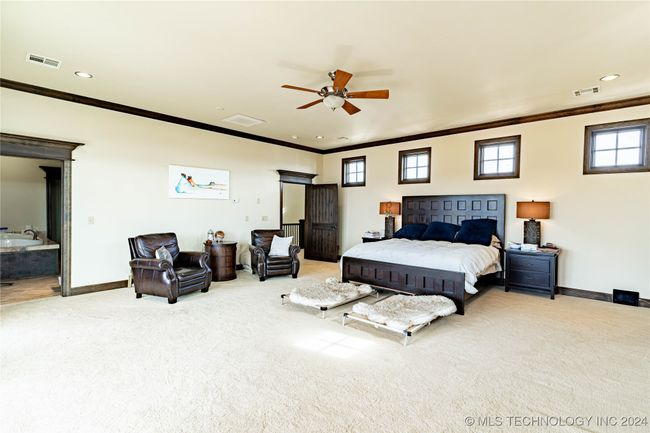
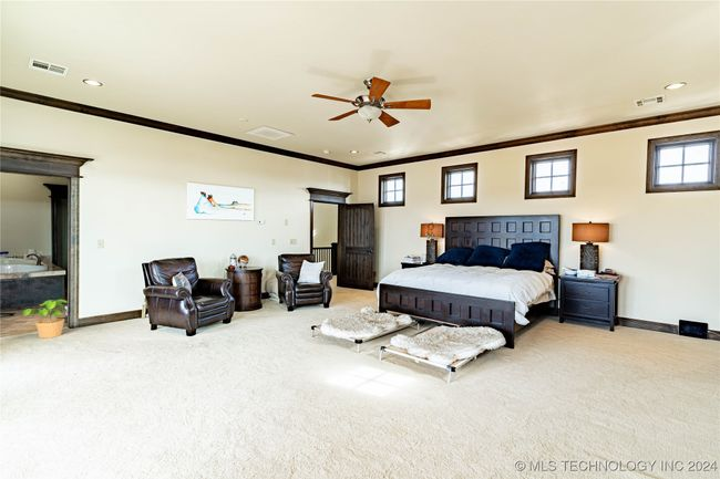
+ potted plant (48, 320)
